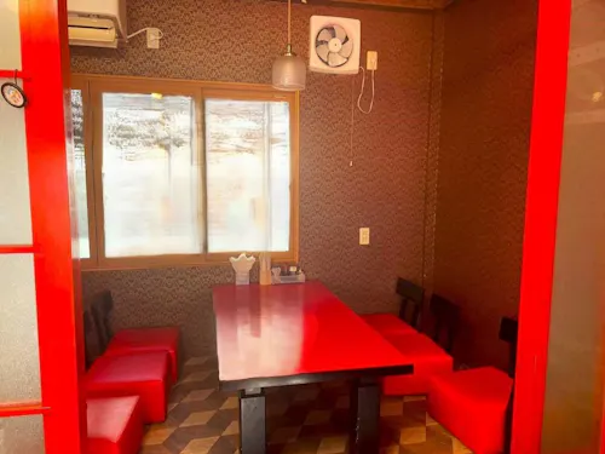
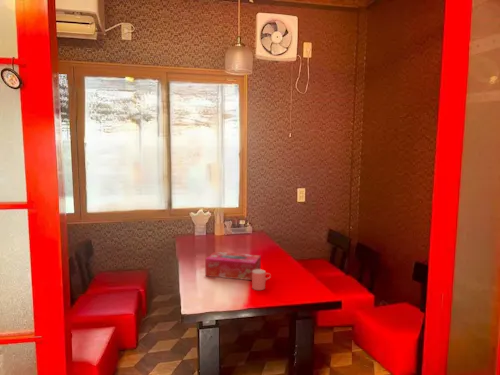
+ cup (261, 279)
+ tissue box (233, 265)
